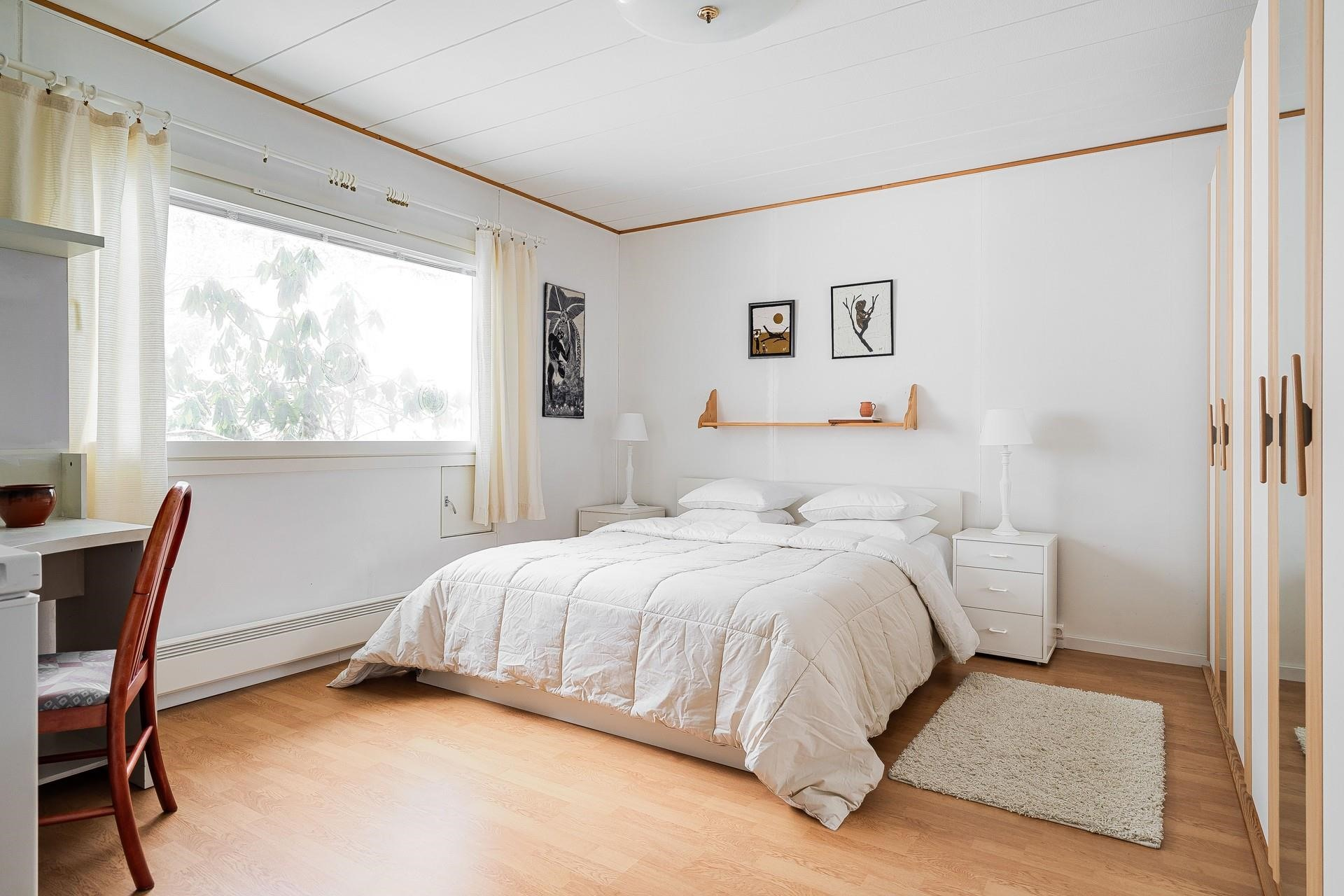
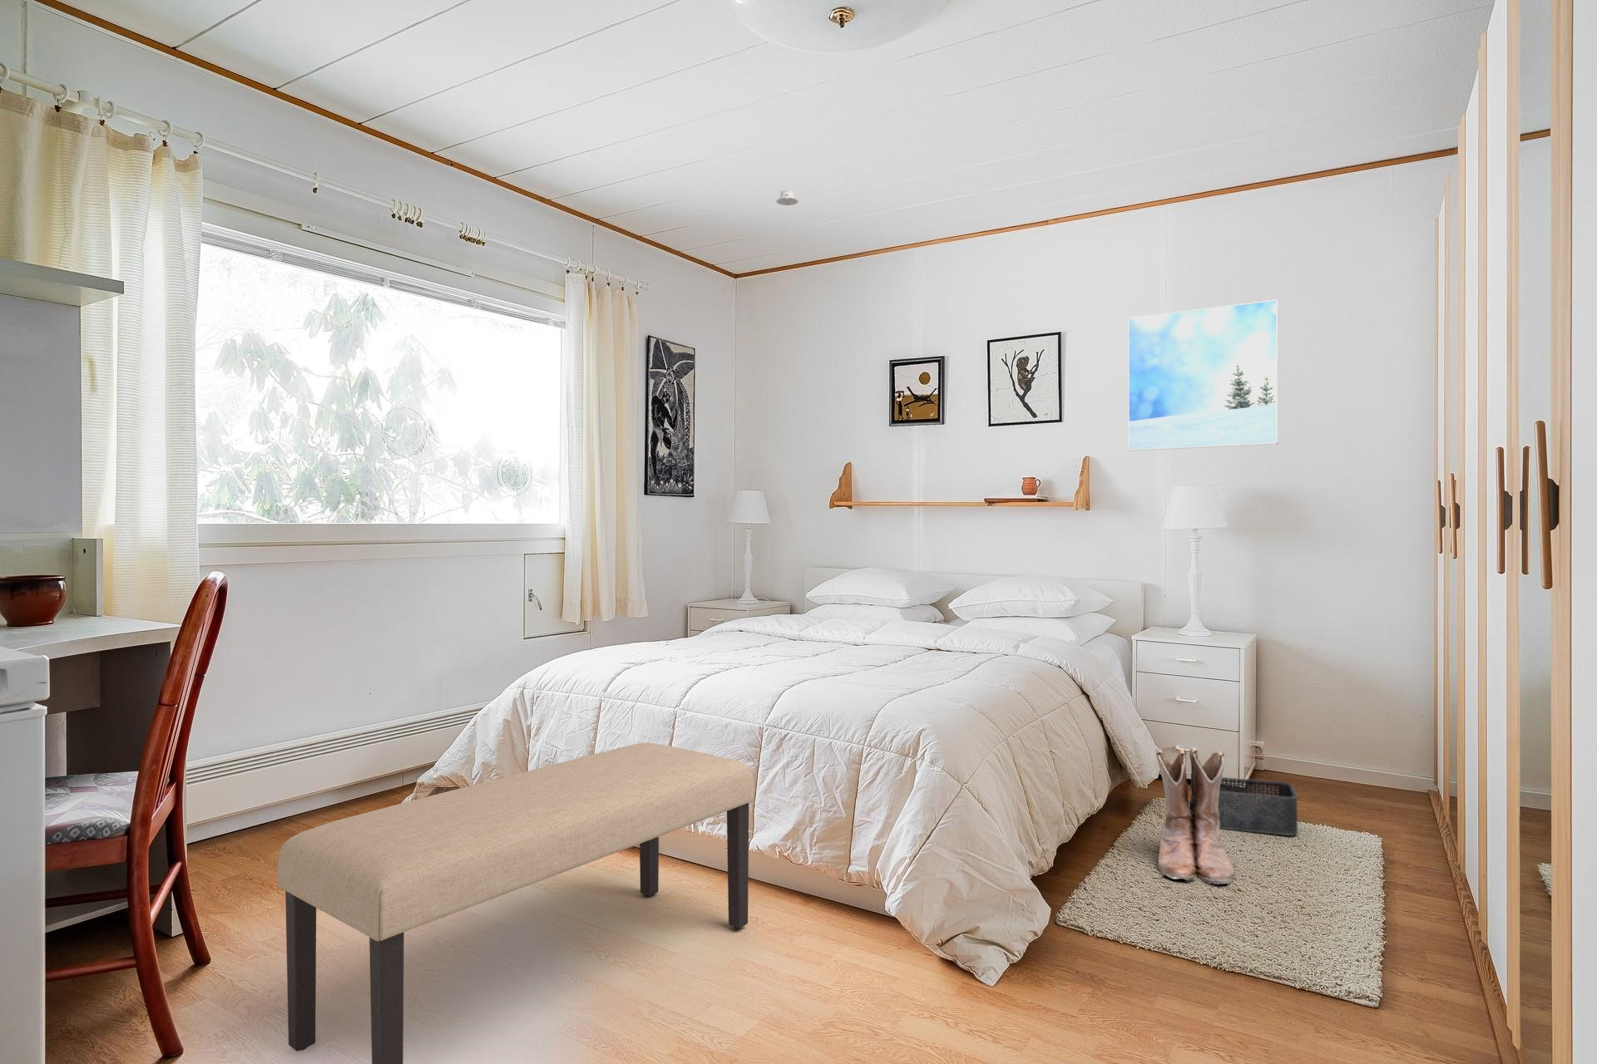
+ boots (1193, 810)
+ recessed light (787, 197)
+ storage bin (1249, 805)
+ bench (547, 878)
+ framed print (1199, 378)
